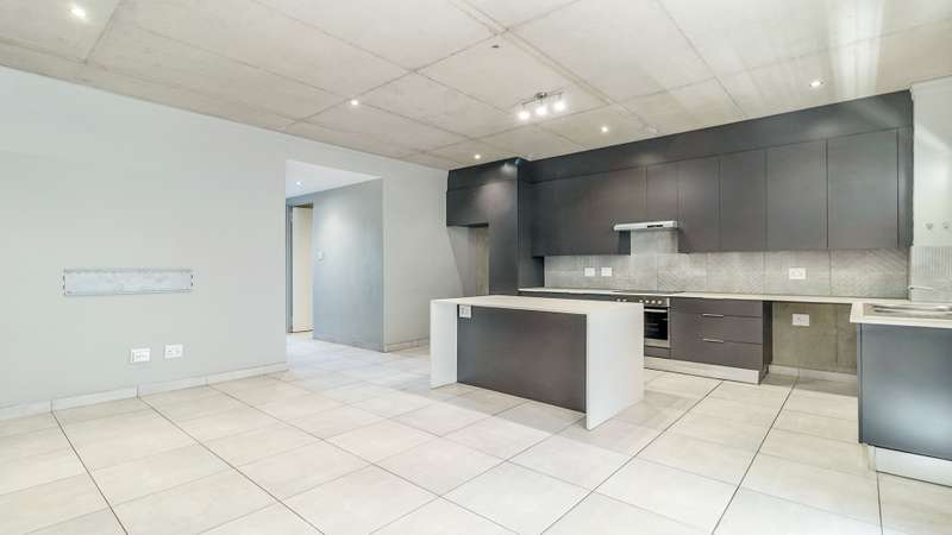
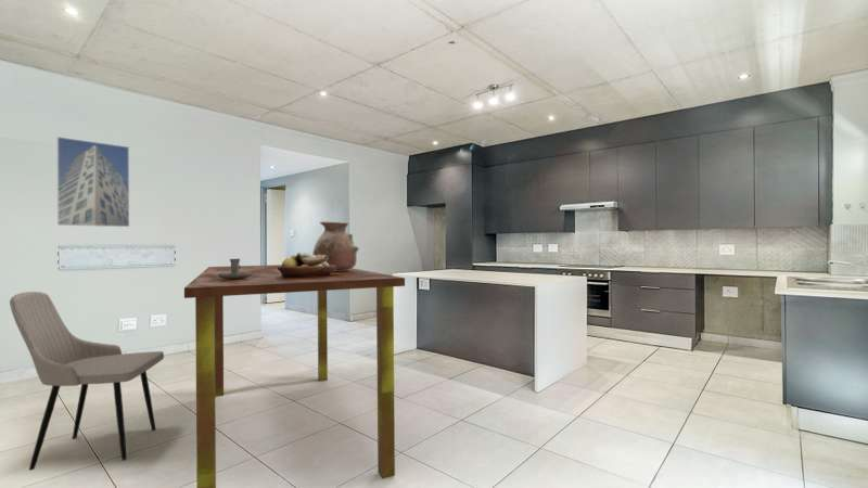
+ dining chair (88, 369)
+ candle holder (234, 268)
+ vase (334, 246)
+ fruit bowl (307, 264)
+ dining table (318, 348)
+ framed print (94, 183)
